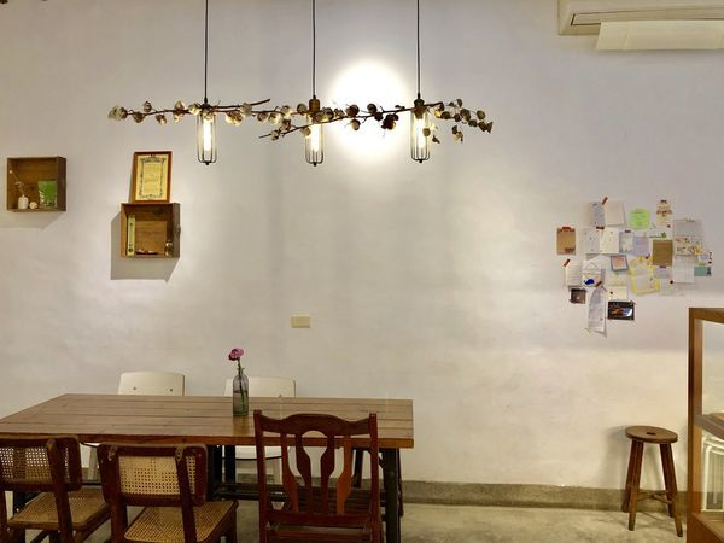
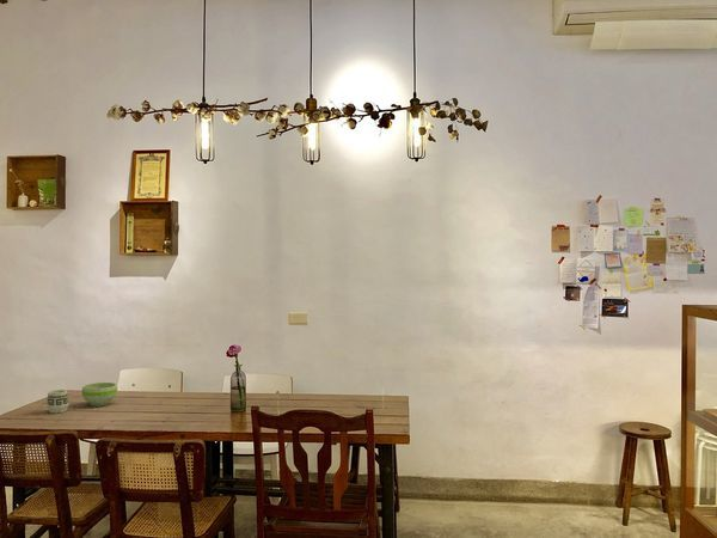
+ bowl (99, 395)
+ cup (57, 401)
